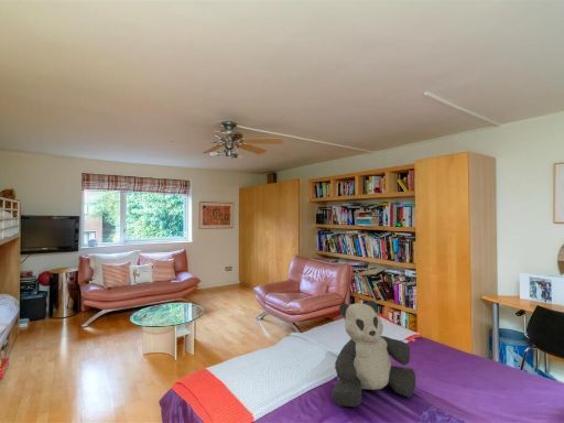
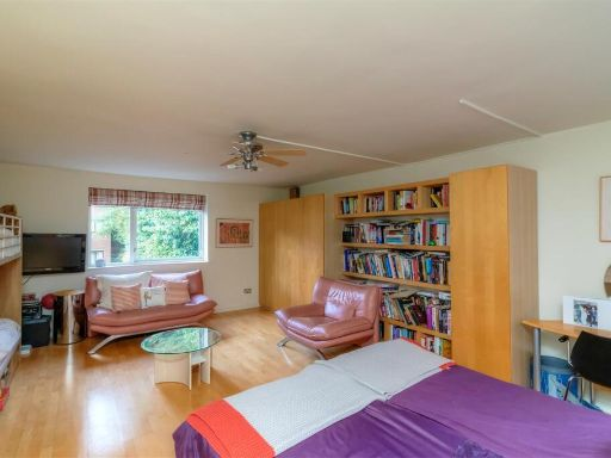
- teddy bear (369, 347)
